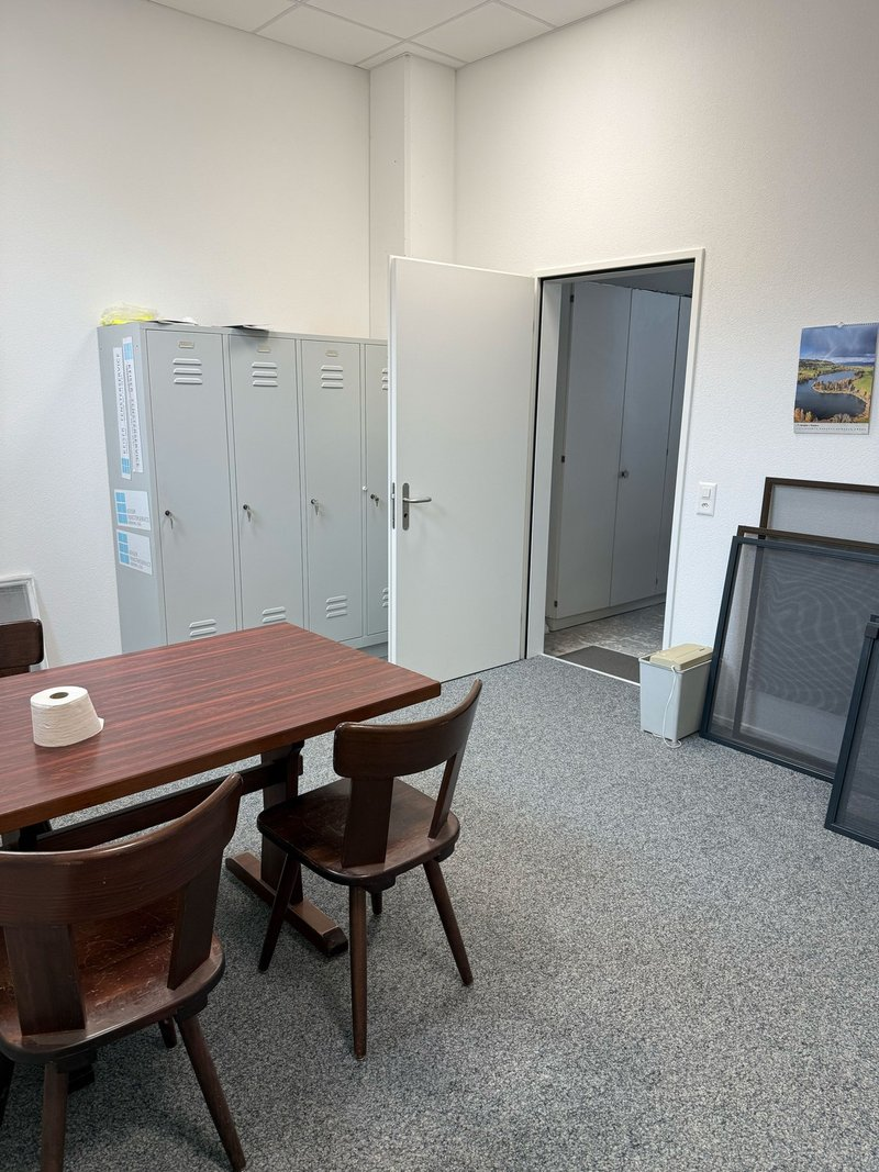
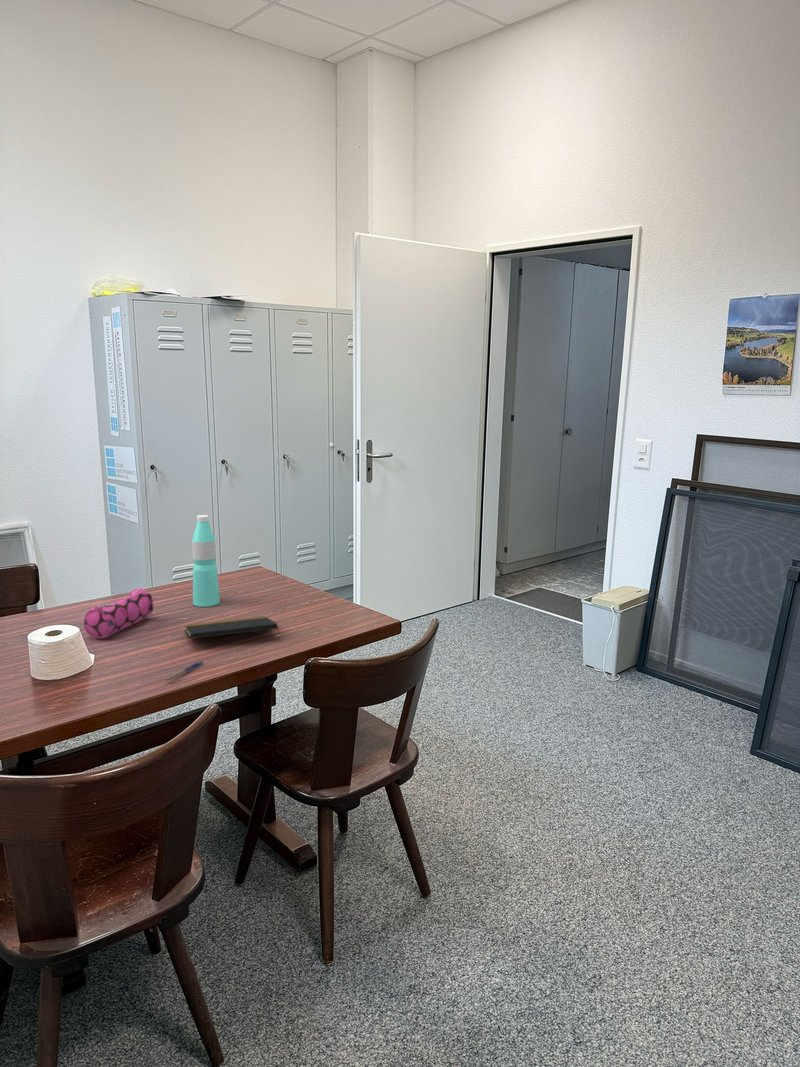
+ water bottle (204, 559)
+ notepad (230, 627)
+ pencil case (121, 611)
+ pen (184, 670)
